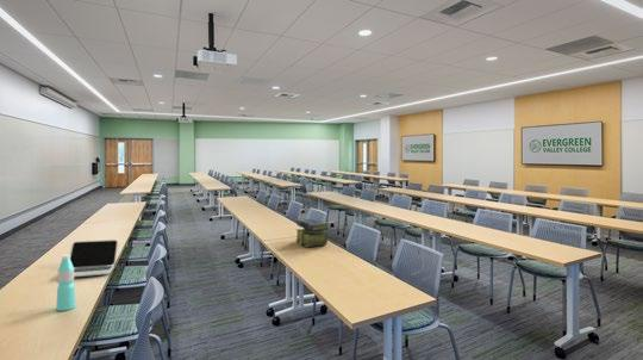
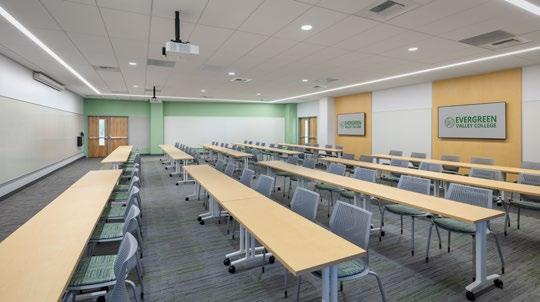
- stack of books (312, 231)
- laptop (89, 256)
- water bottle (65, 281)
